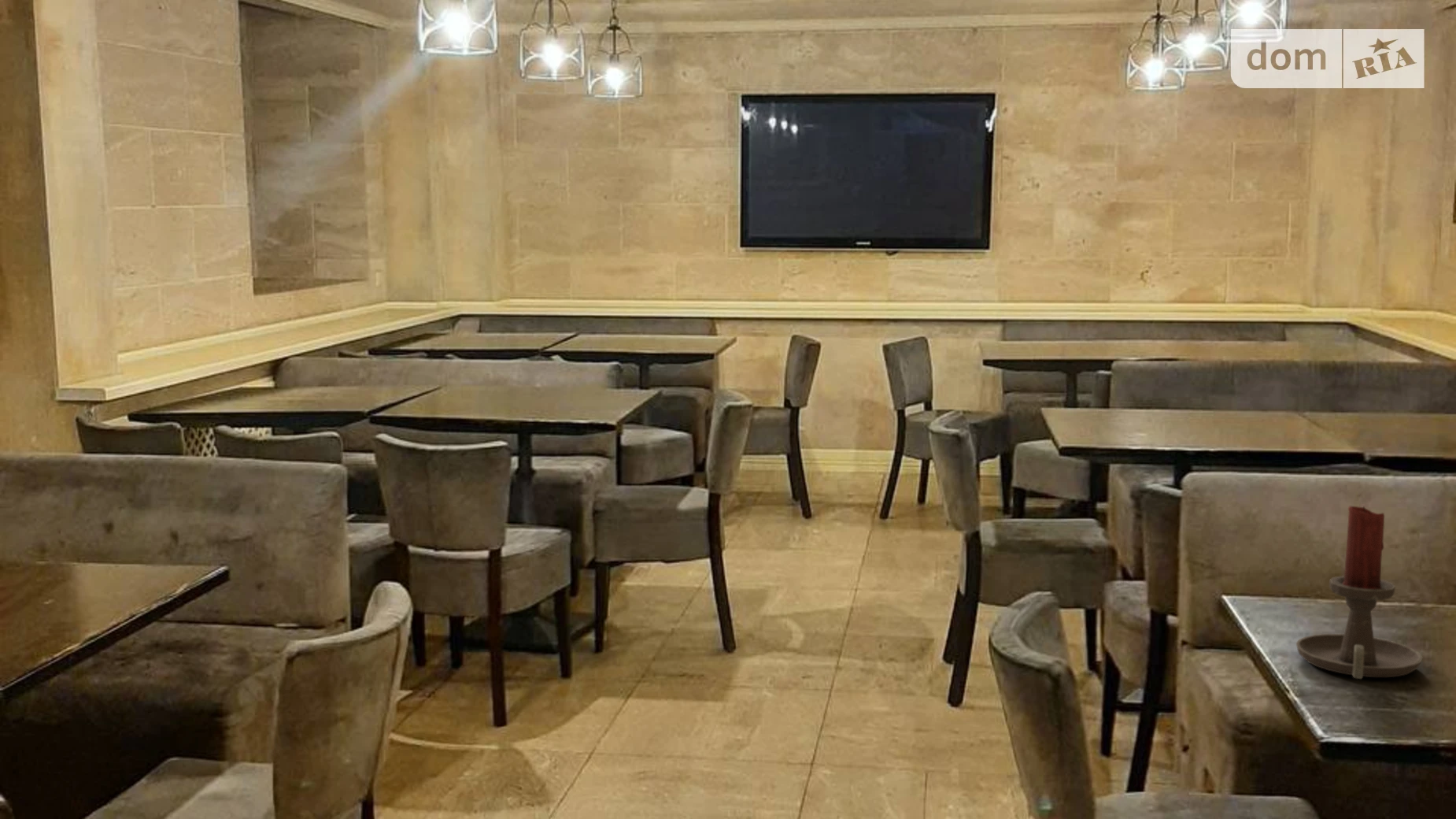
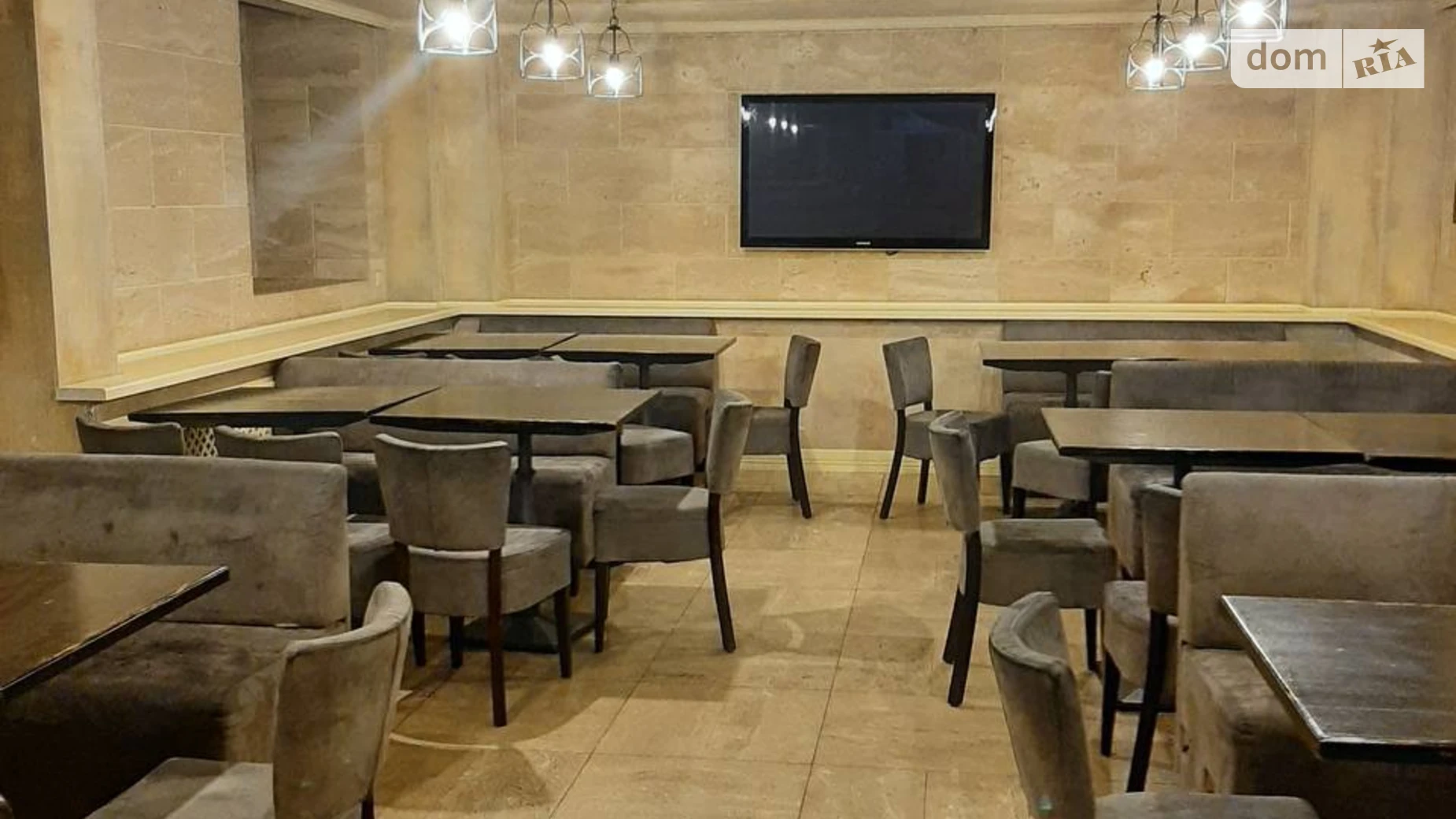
- candle holder (1362, 589)
